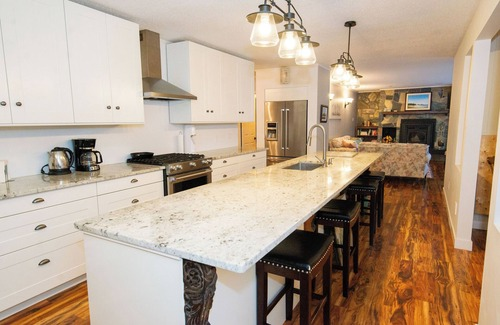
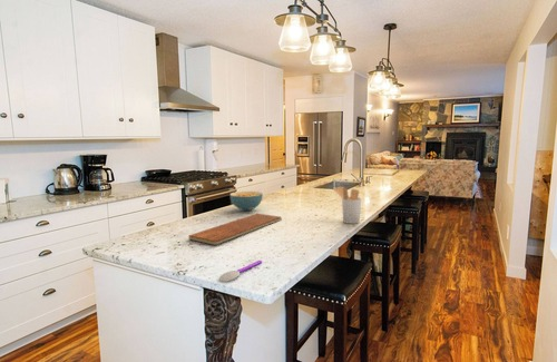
+ utensil holder (346, 203)
+ spoon (242, 268)
+ chopping board (240, 226)
+ cereal bowl (246, 202)
